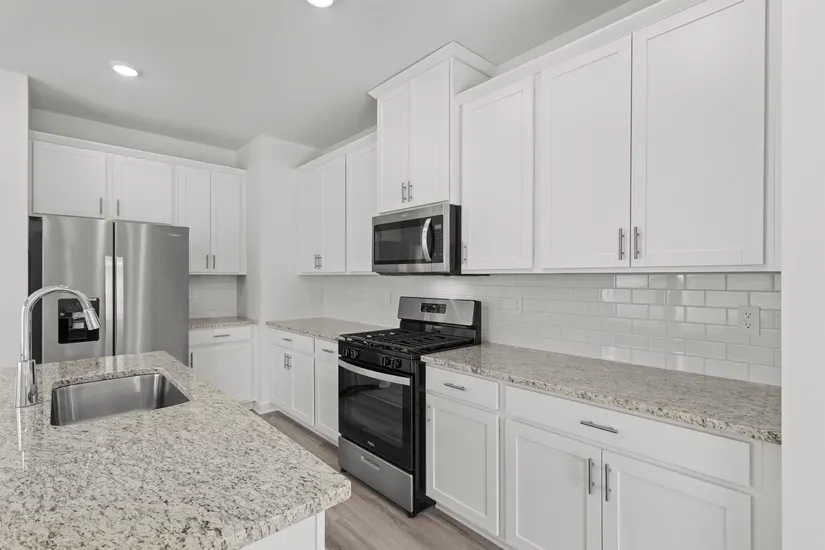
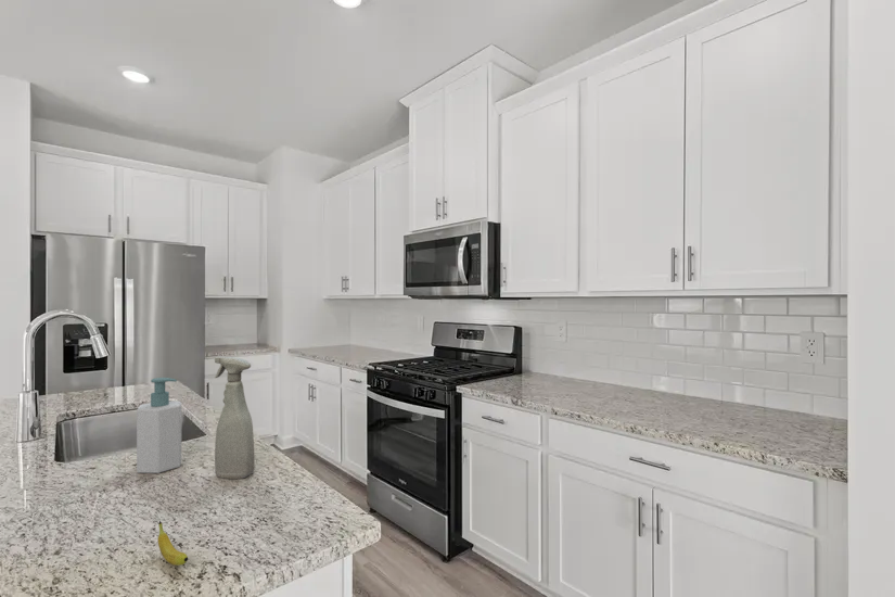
+ soap bottle (159, 422)
+ spray bottle (234, 415)
+ fruit (171, 546)
